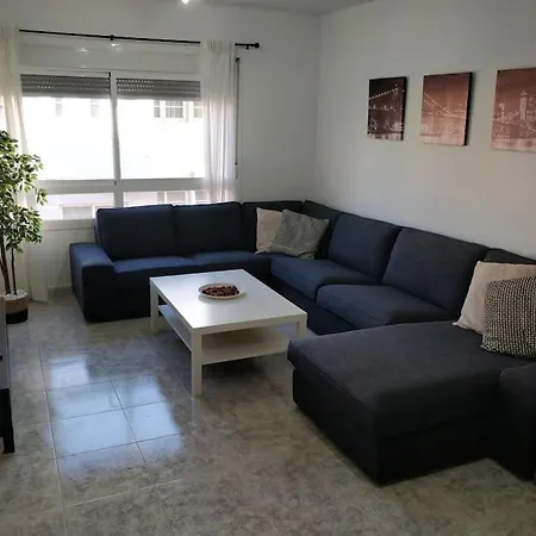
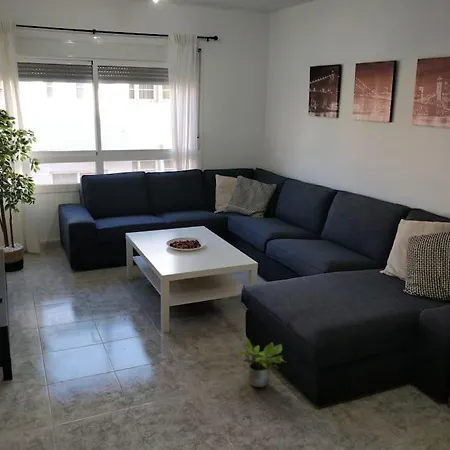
+ potted plant (261, 363)
